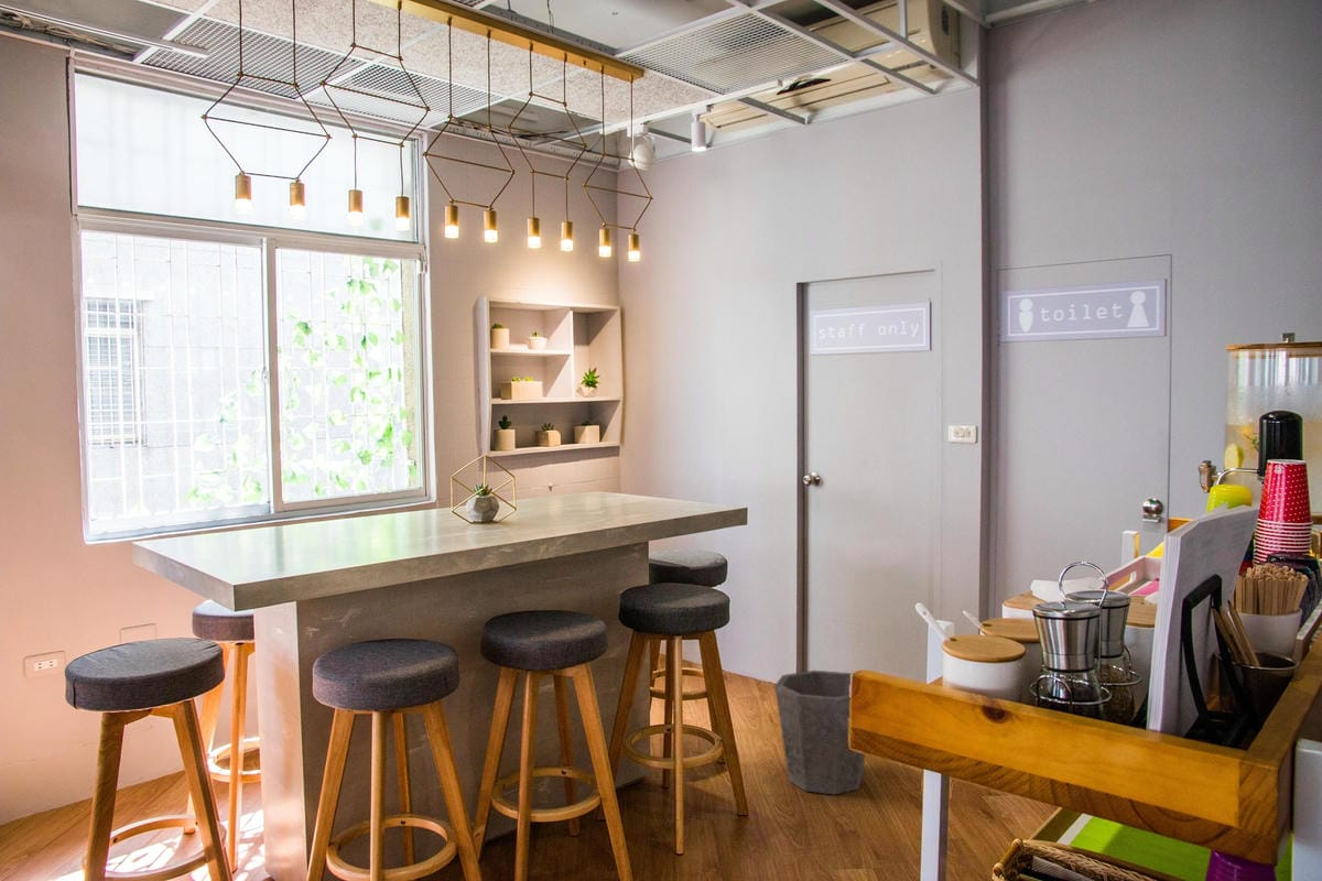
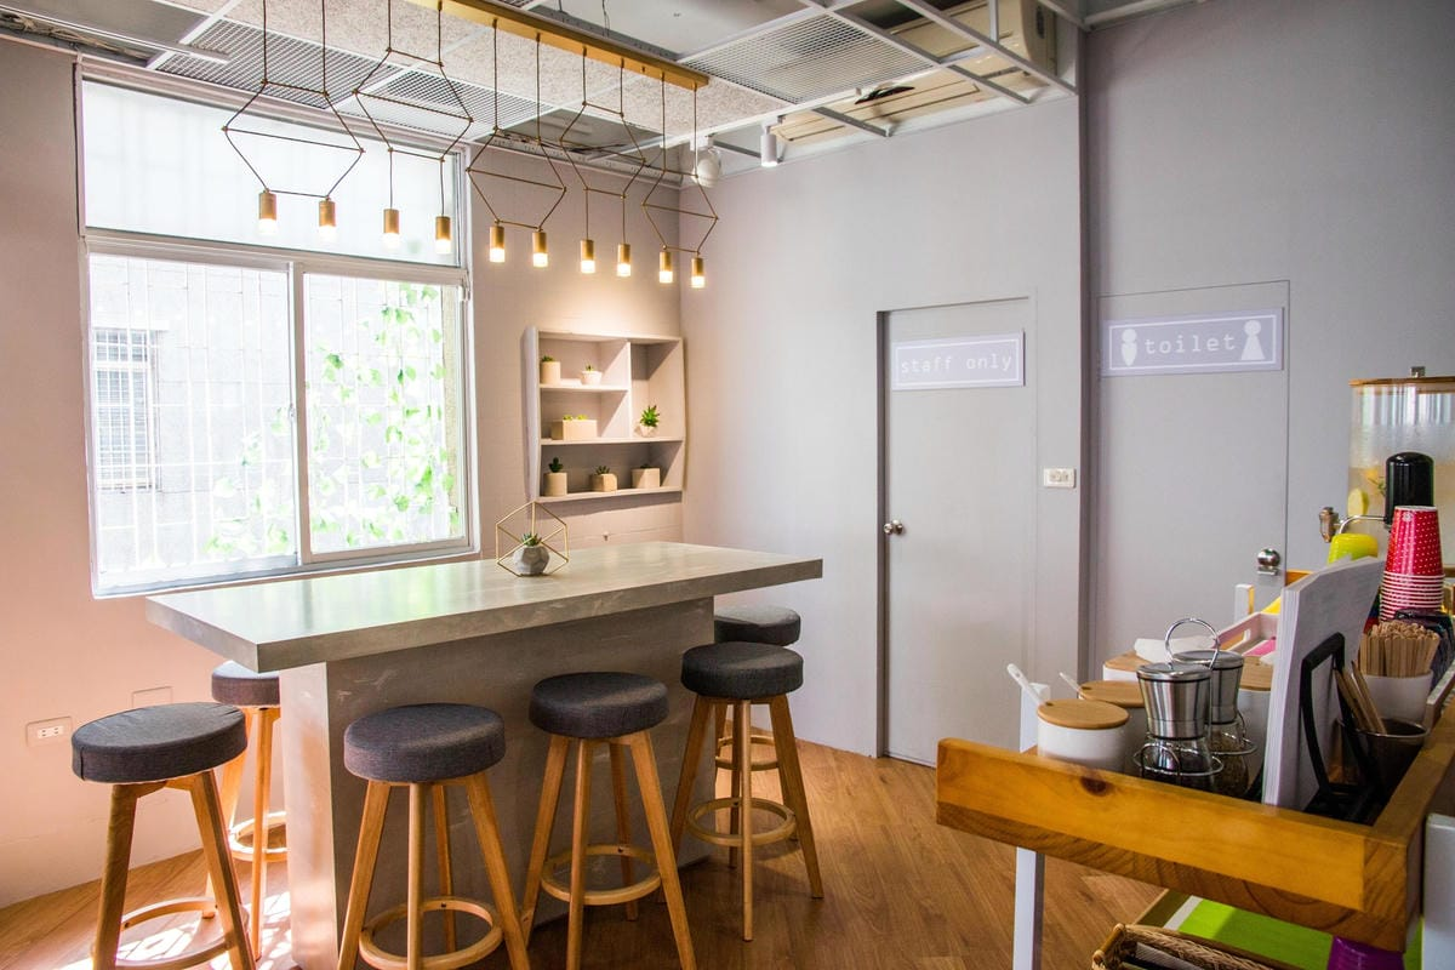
- waste bin (825, 731)
